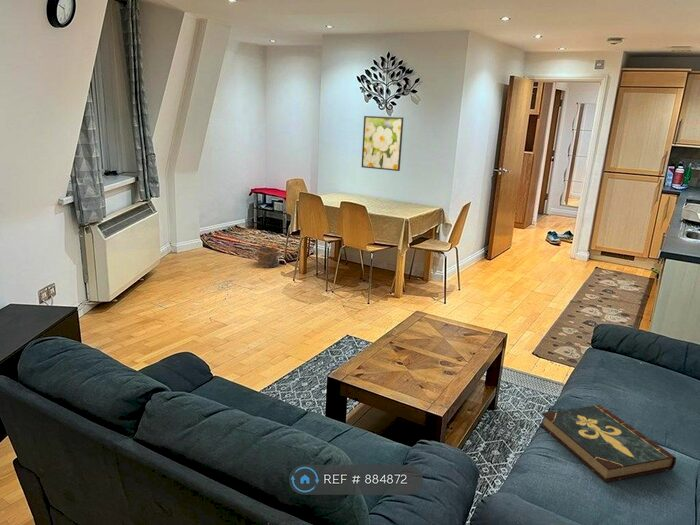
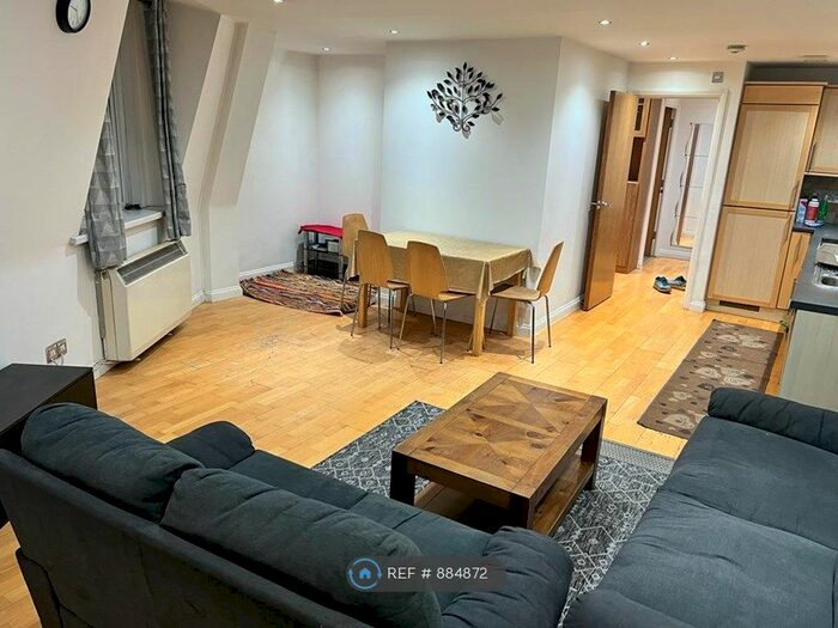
- clay pot (268, 253)
- book (604, 439)
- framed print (381, 143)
